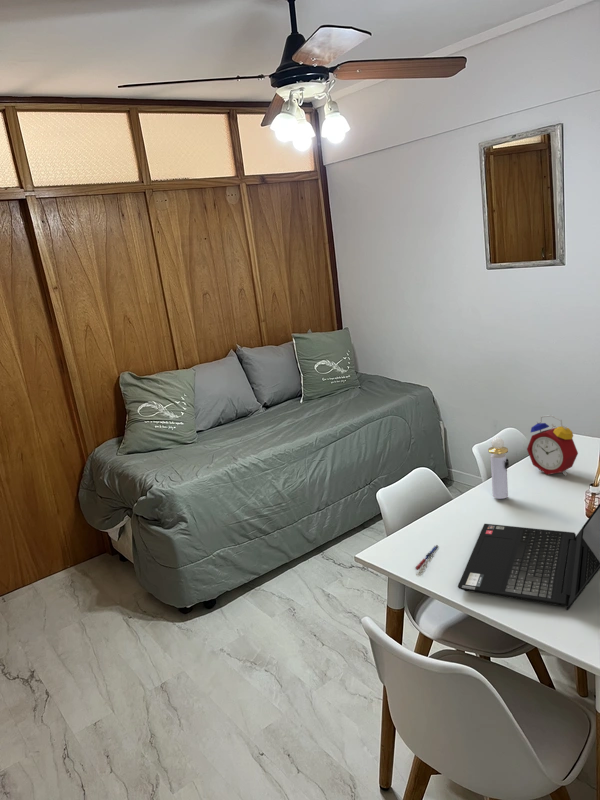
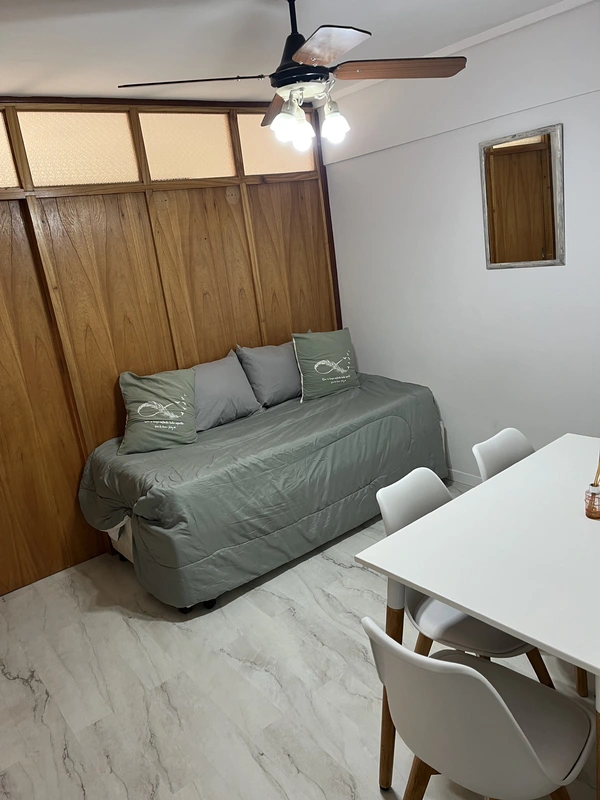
- laptop computer (543, 530)
- perfume bottle (498, 468)
- pen (427, 556)
- alarm clock (553, 442)
